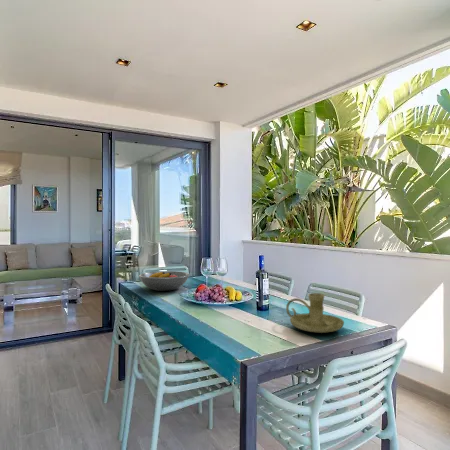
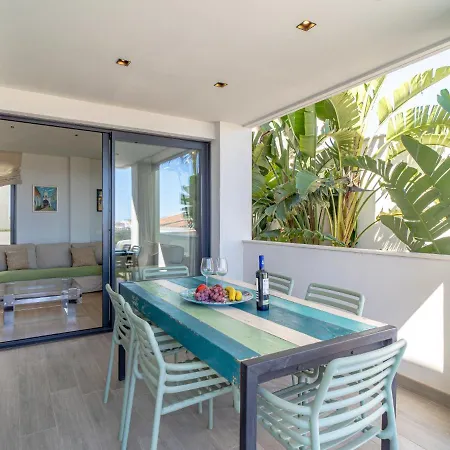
- candle holder (311, 310)
- fruit bowl (164, 279)
